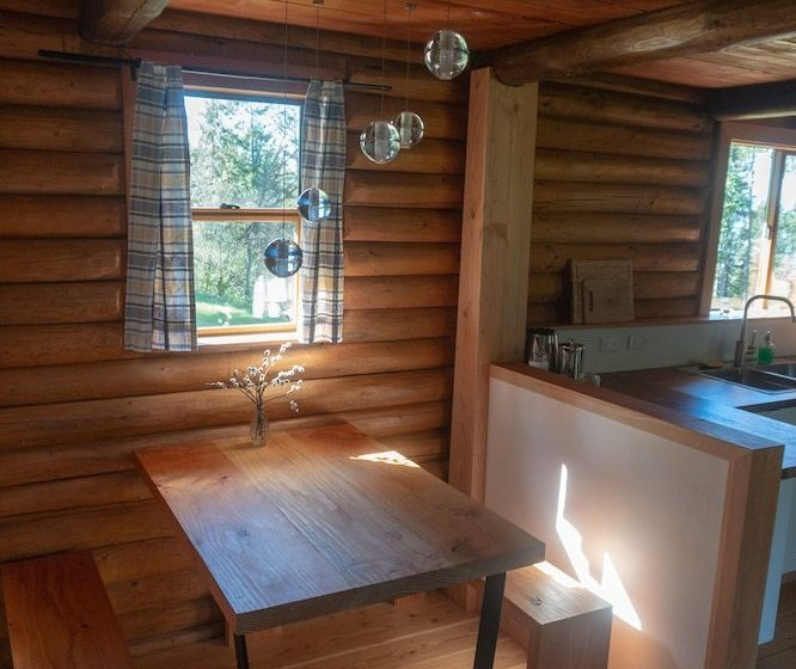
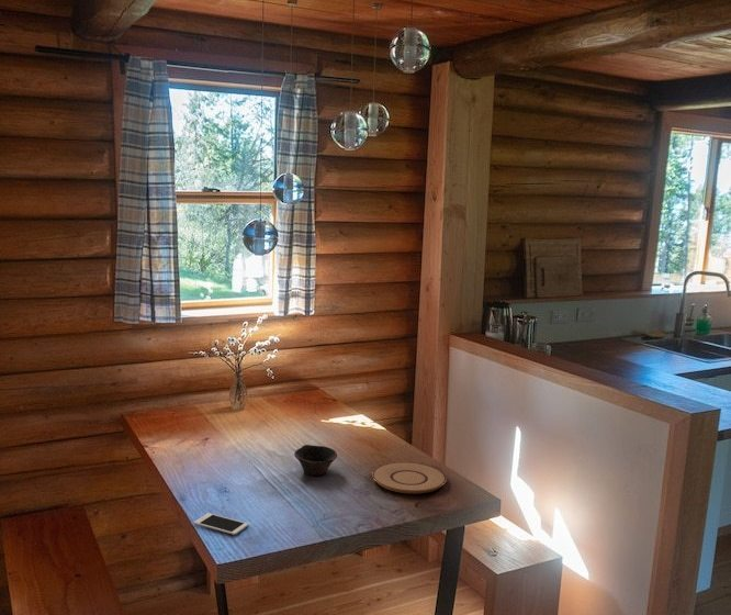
+ bowl (315, 461)
+ plate (408, 478)
+ cell phone (221, 523)
